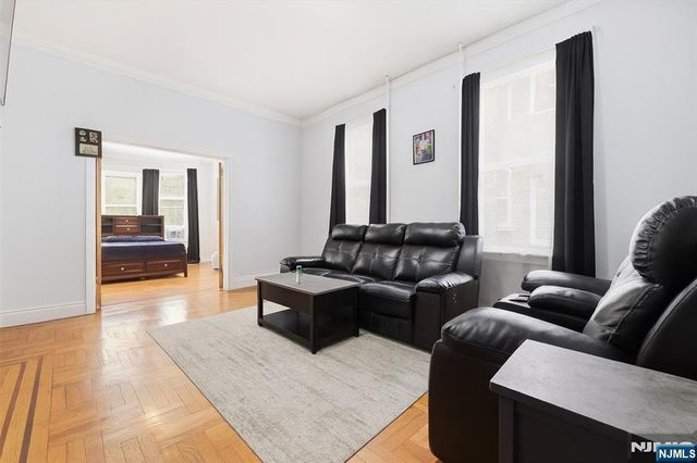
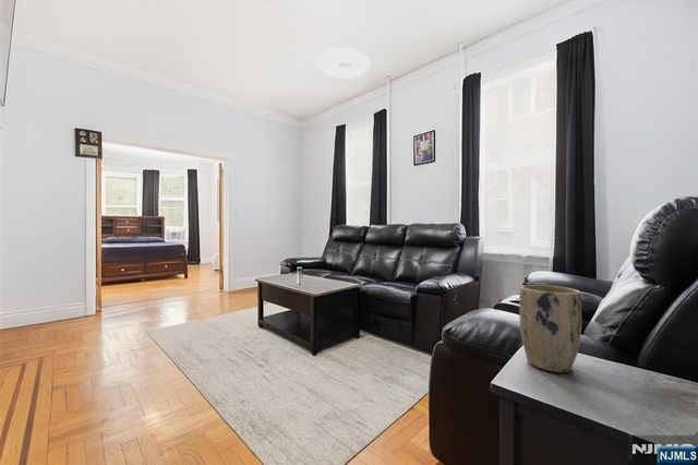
+ plant pot (549, 326)
+ ceiling light (344, 62)
